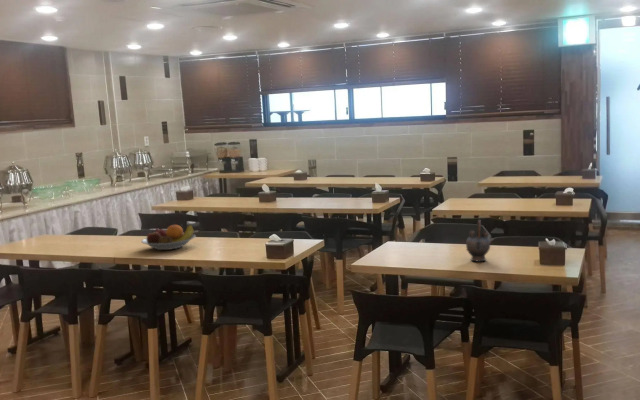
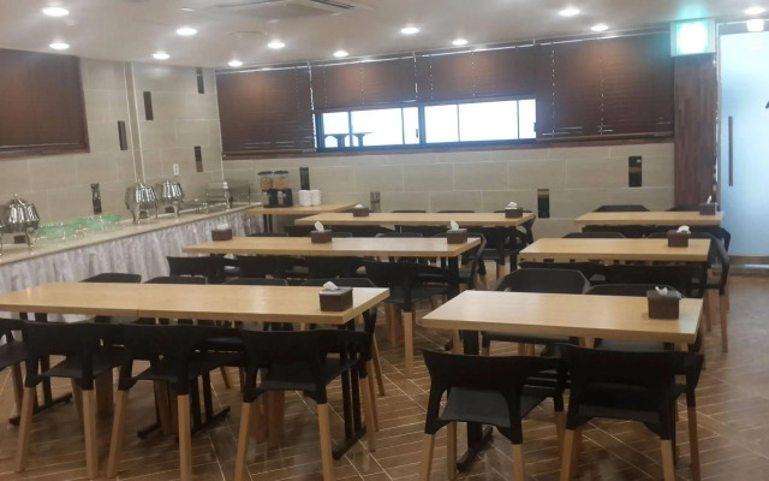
- teapot (477, 240)
- fruit bowl (168, 236)
